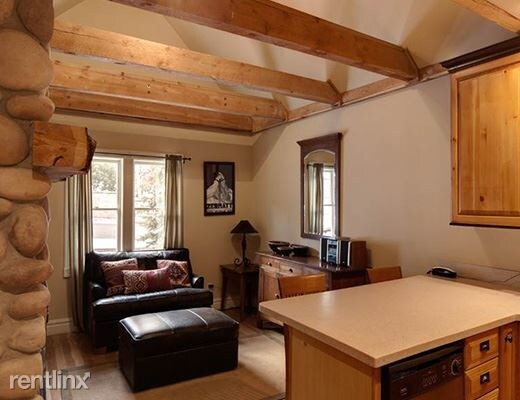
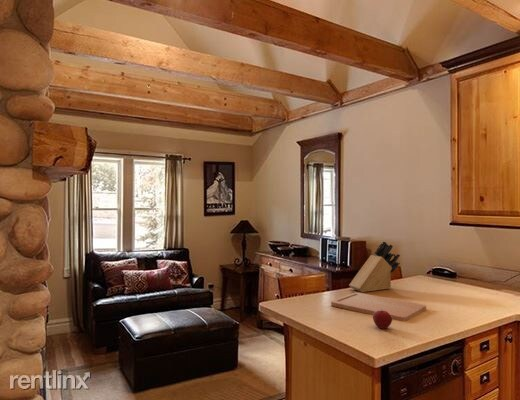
+ knife block (375, 265)
+ apple (382, 318)
+ cutting board (377, 305)
